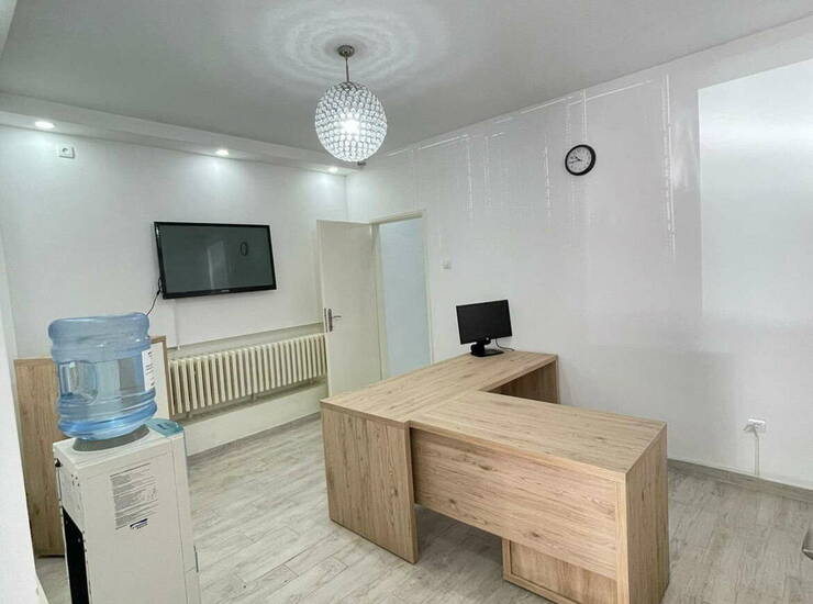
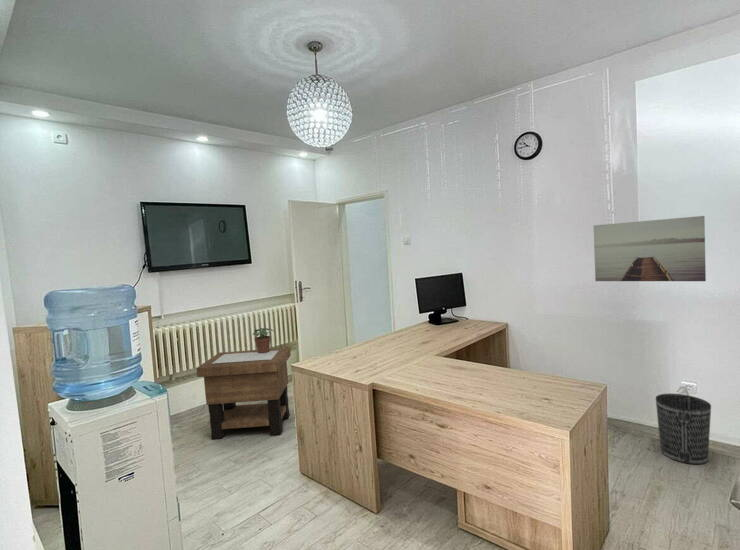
+ side table (250, 390)
+ wall art (645, 251)
+ potted plant (263, 340)
+ wastebasket (683, 428)
